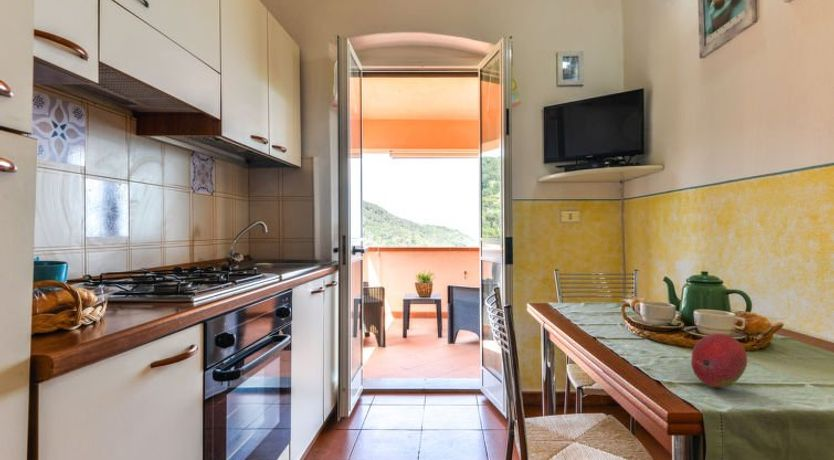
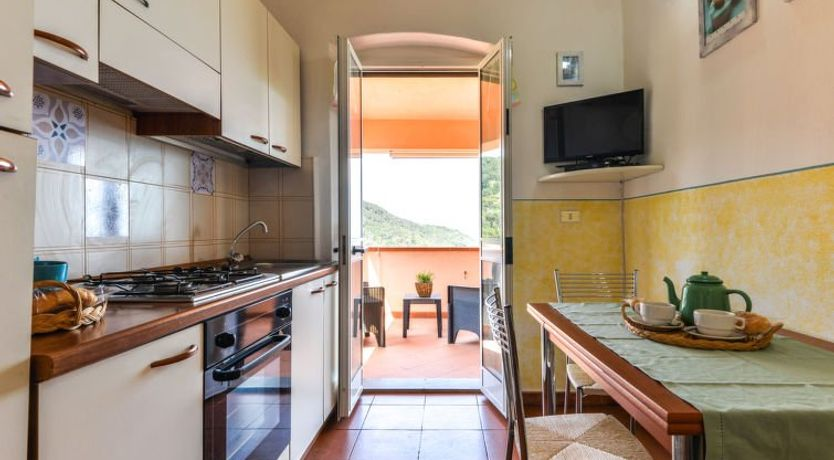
- fruit (719, 359)
